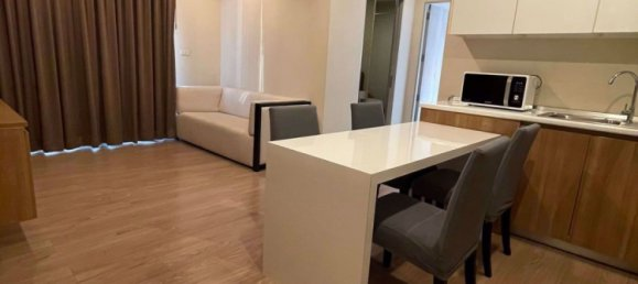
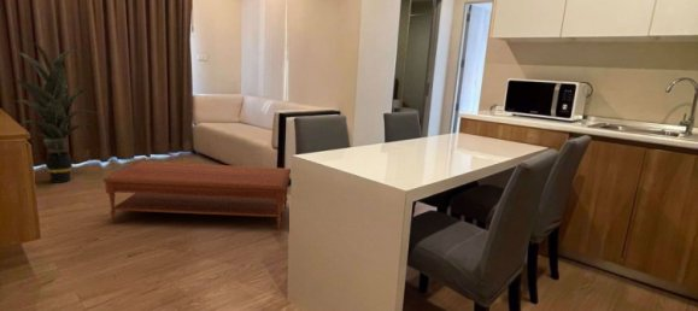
+ coffee table (206, 193)
+ indoor plant (47, 112)
